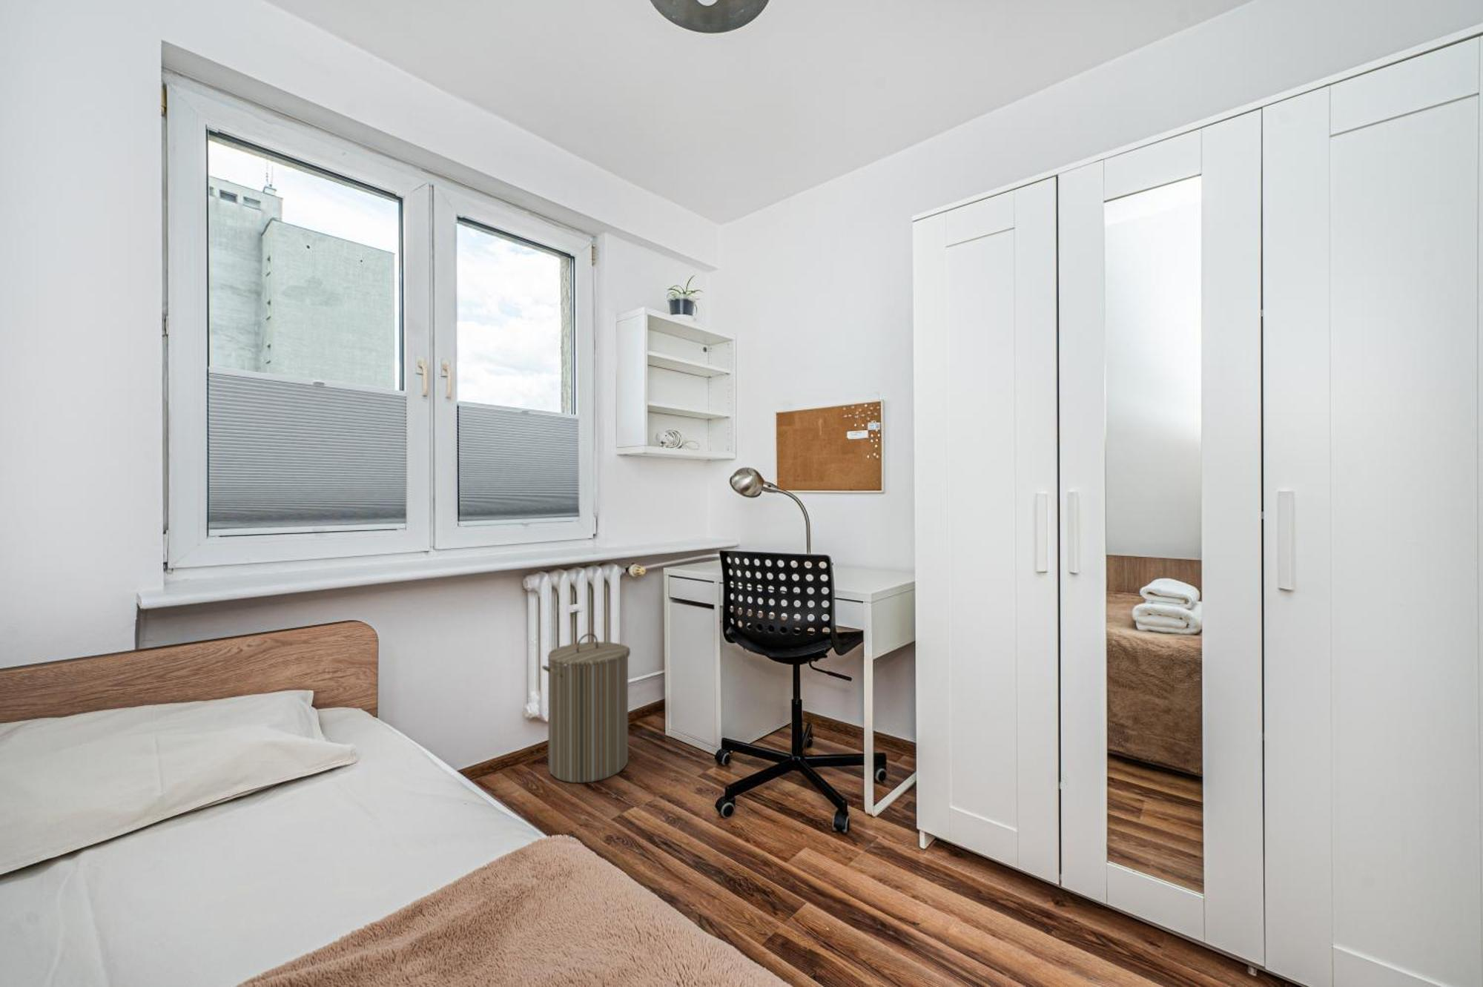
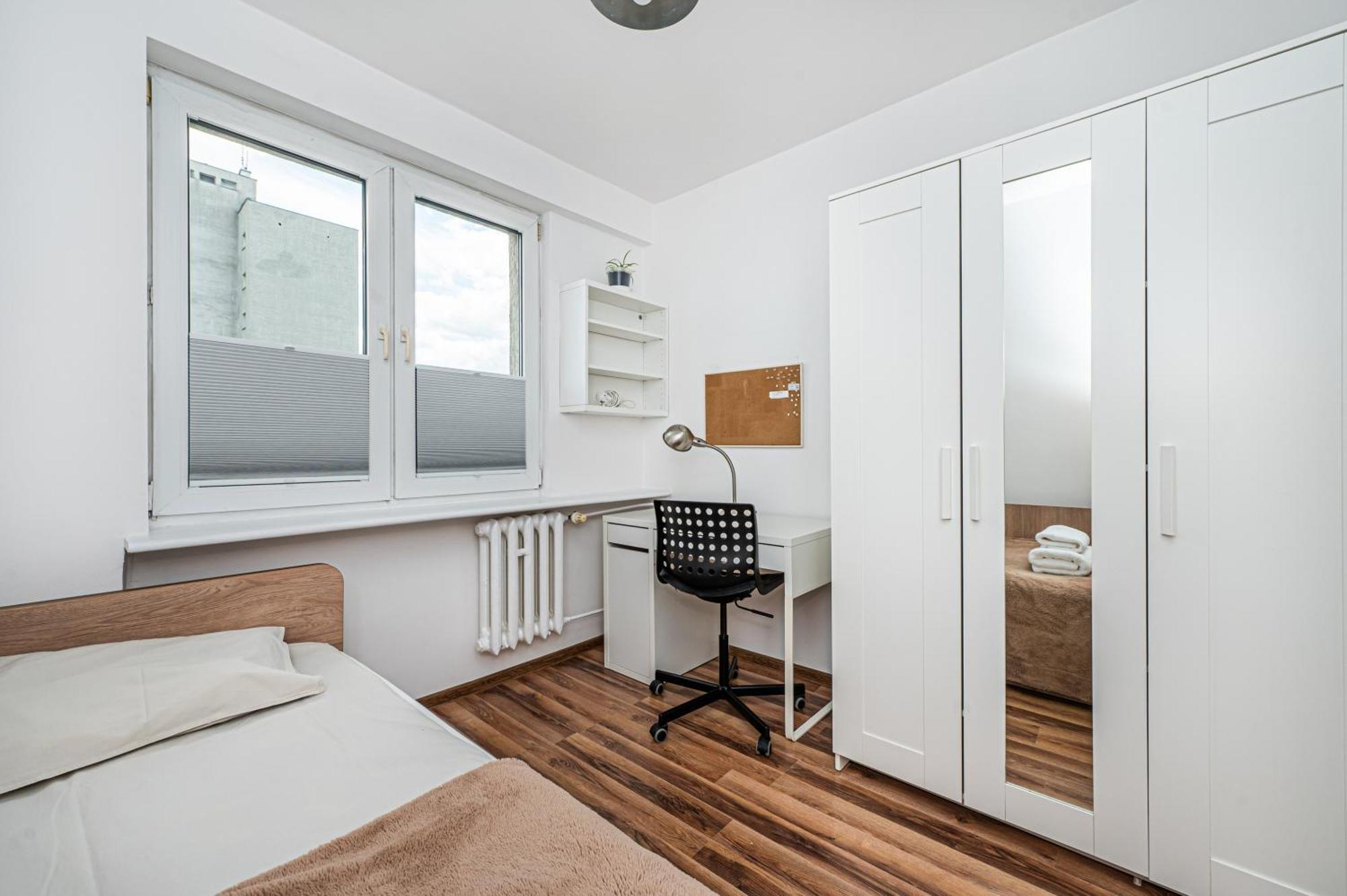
- laundry hamper (589, 698)
